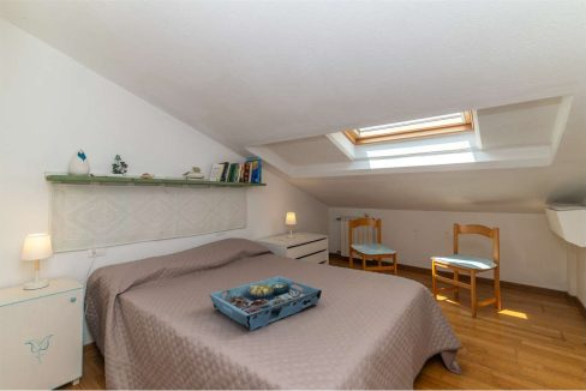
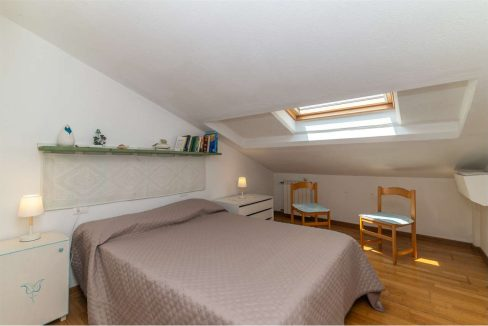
- serving tray (265, 297)
